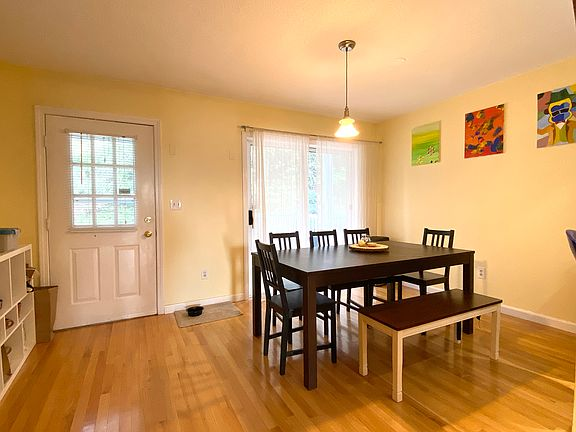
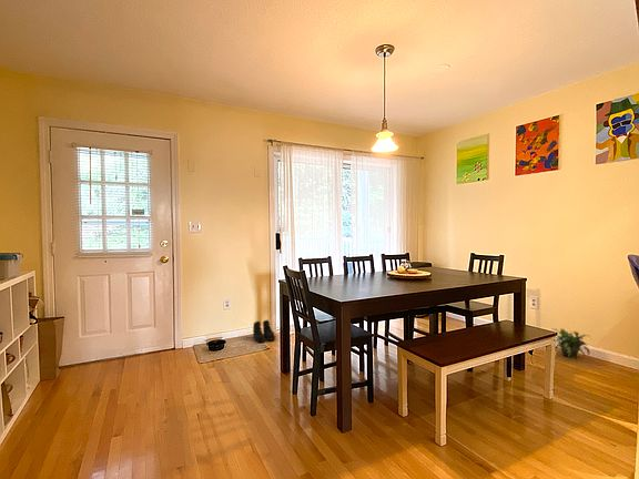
+ boots (263, 329)
+ potted plant (566, 340)
